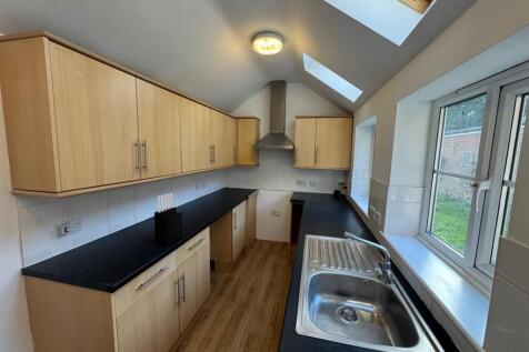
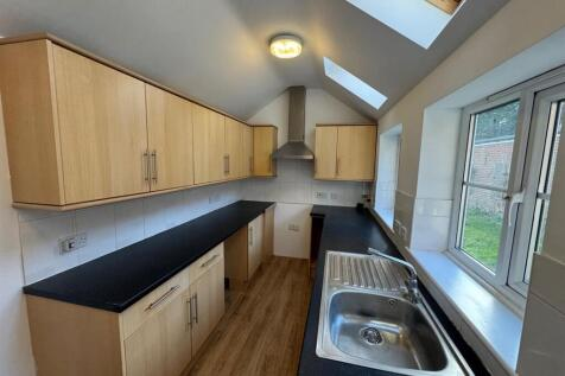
- knife block (170, 218)
